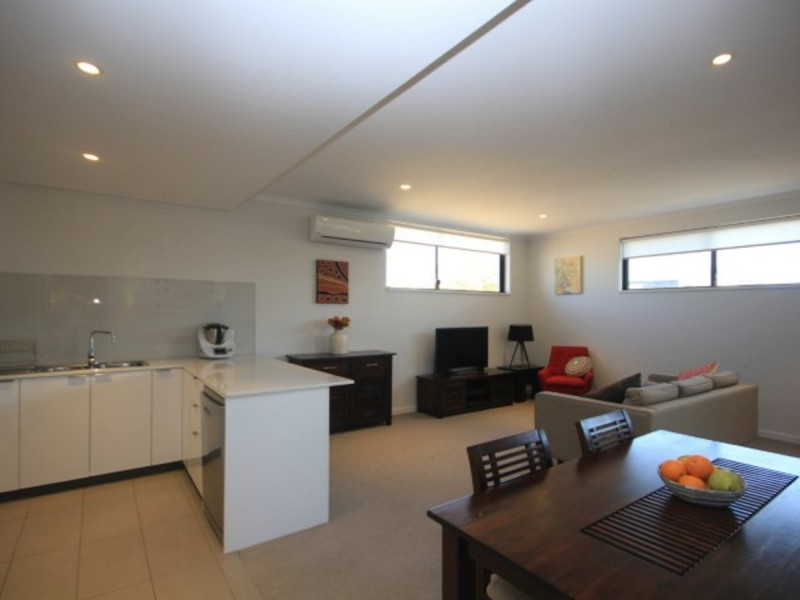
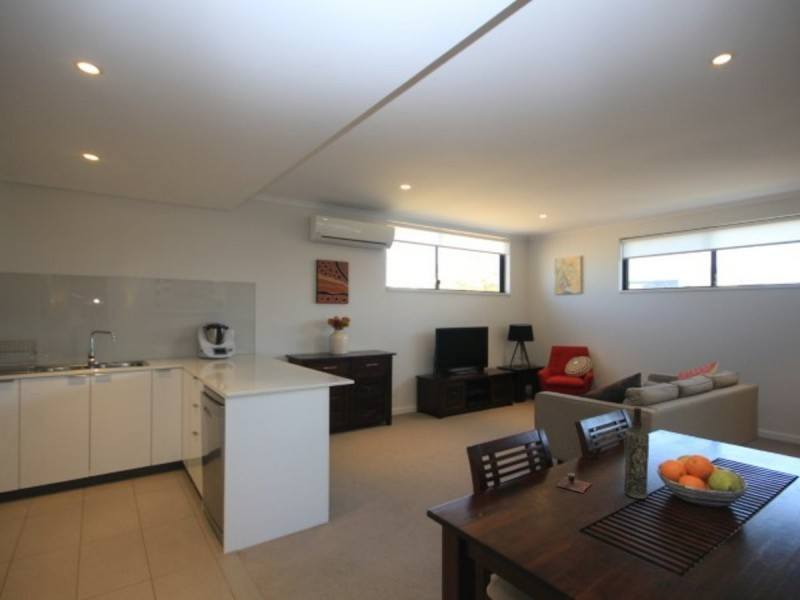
+ cup (573, 480)
+ bottle (636, 450)
